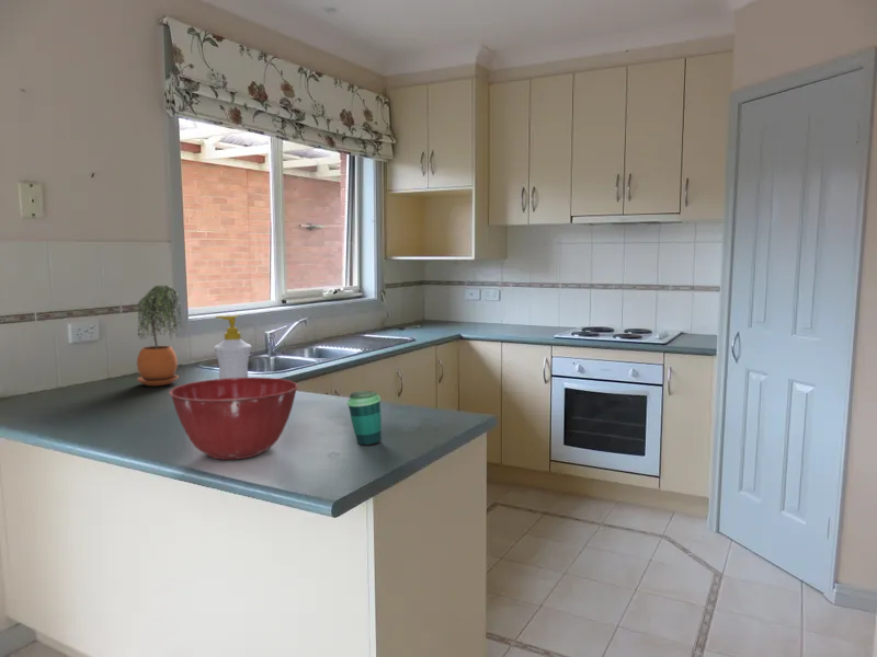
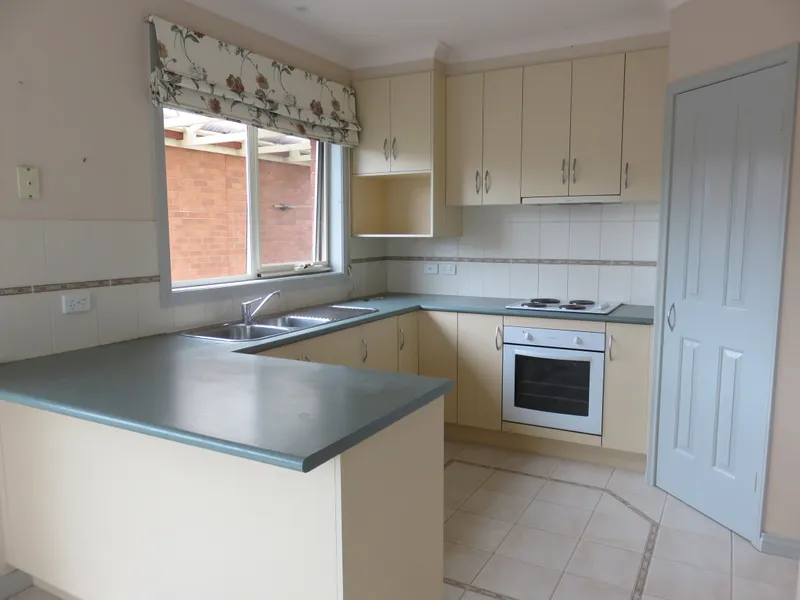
- soap bottle (232, 350)
- potted plant (159, 333)
- mixing bowl (236, 418)
- cup (364, 417)
